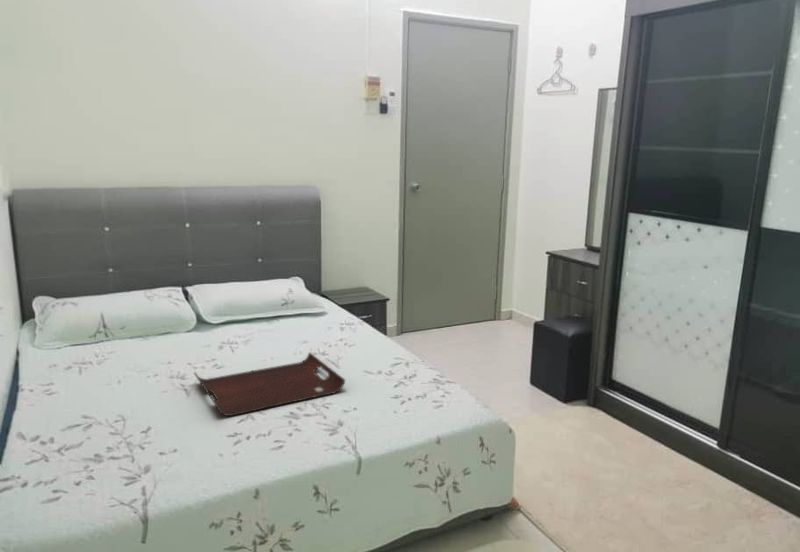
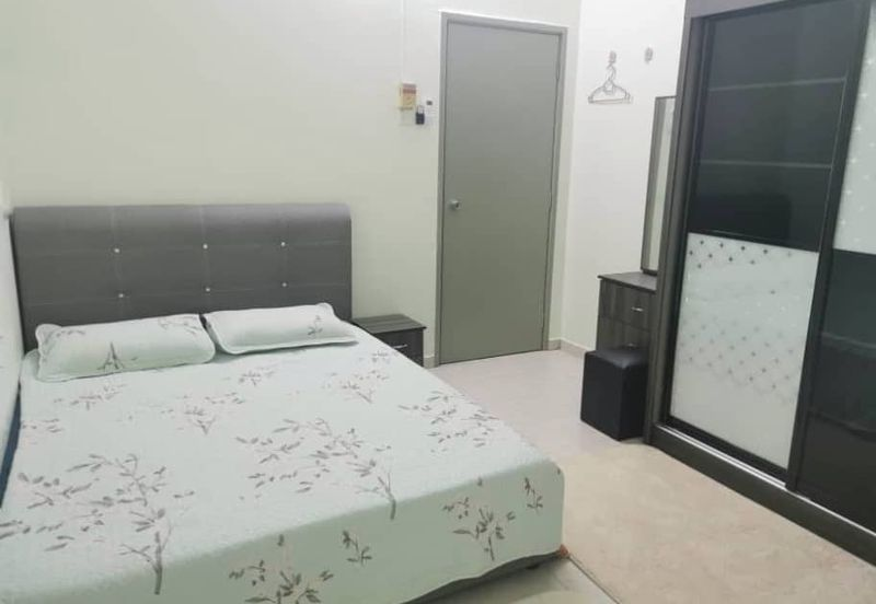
- serving tray (269, 381)
